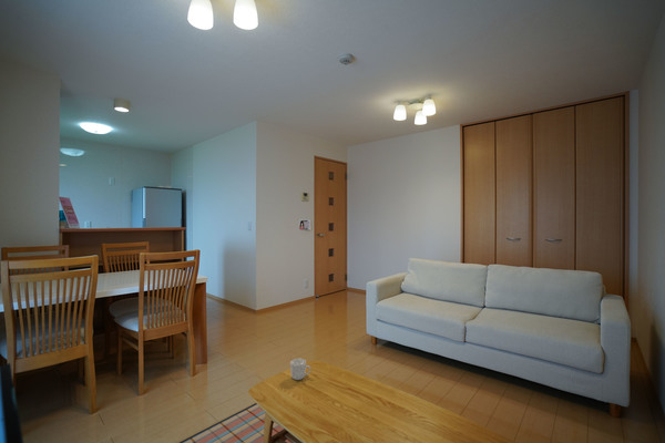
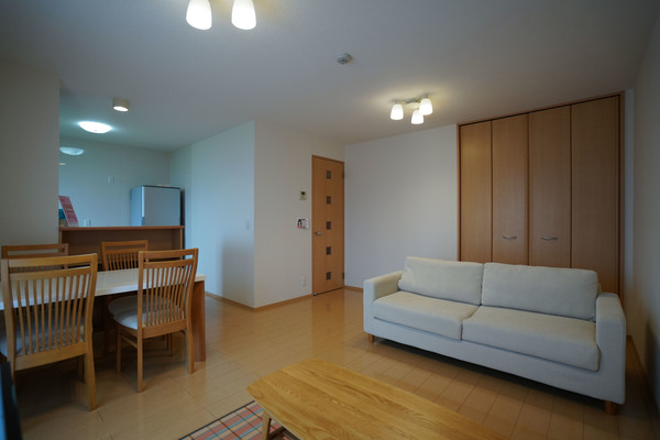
- mug (300, 370)
